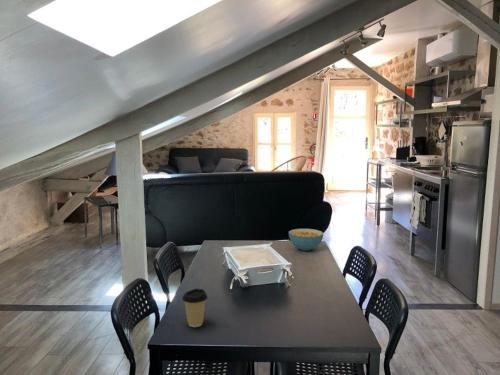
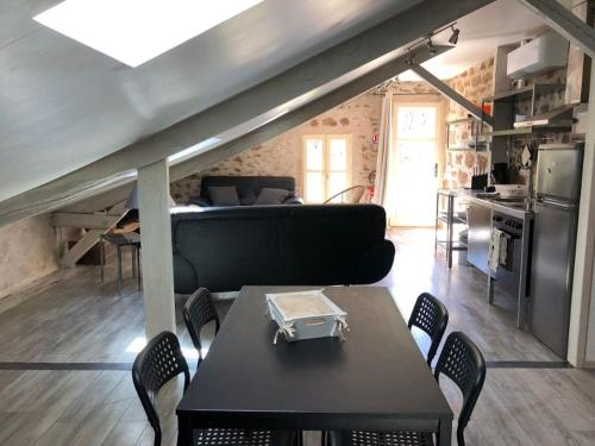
- cereal bowl (305, 240)
- coffee cup (195, 308)
